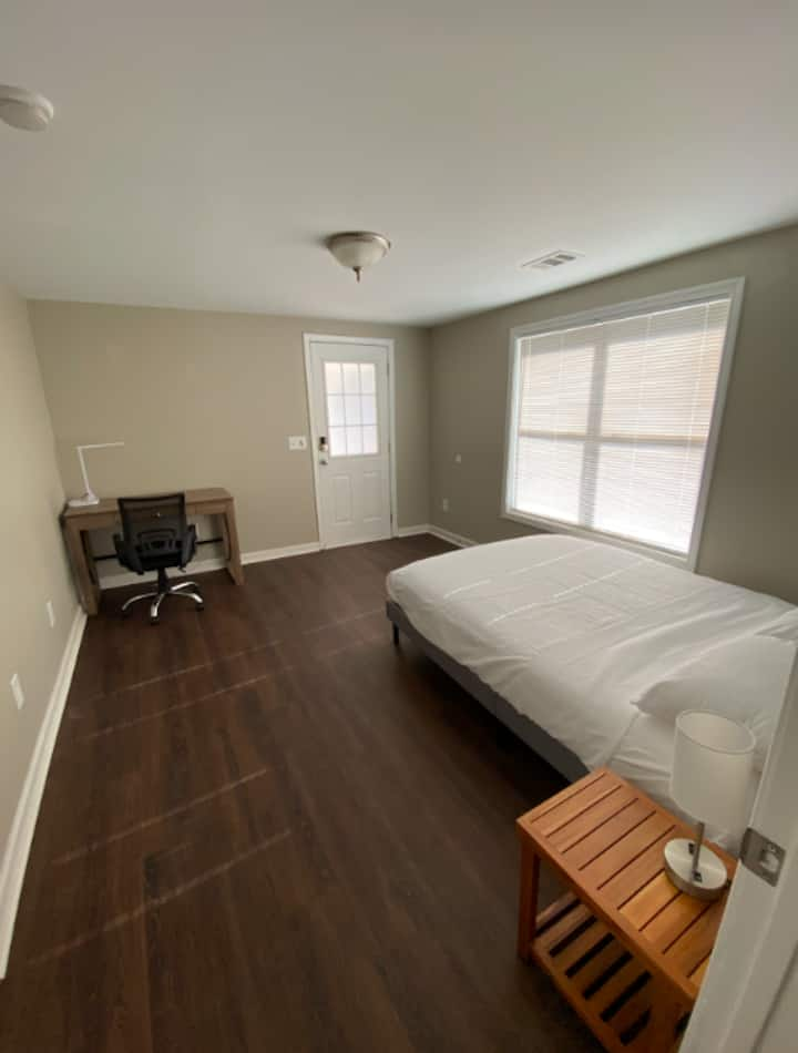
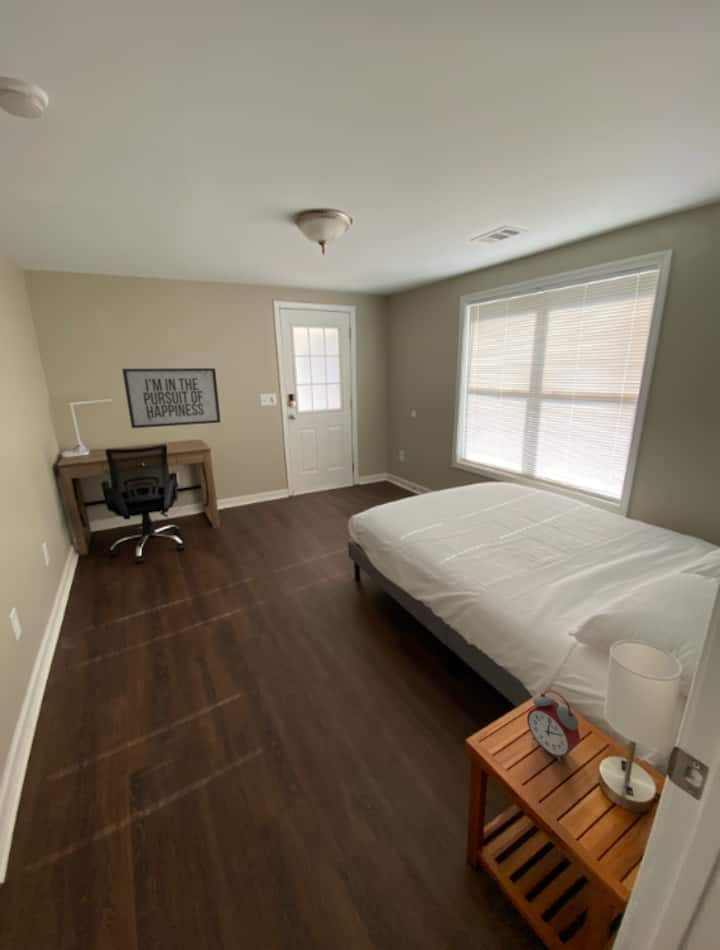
+ mirror (174, 397)
+ alarm clock (554, 720)
